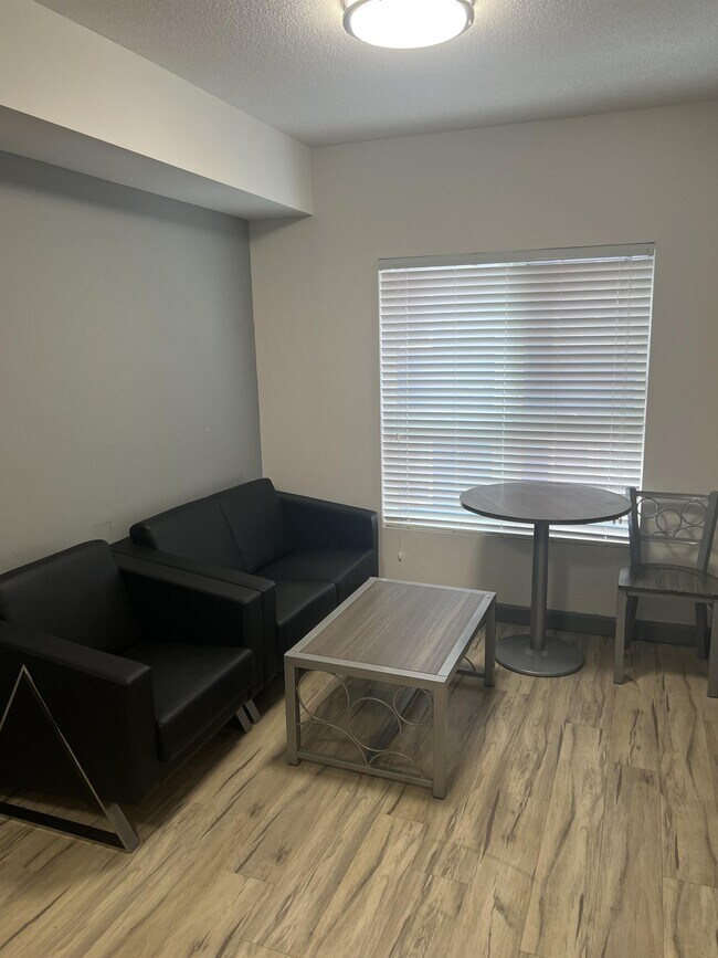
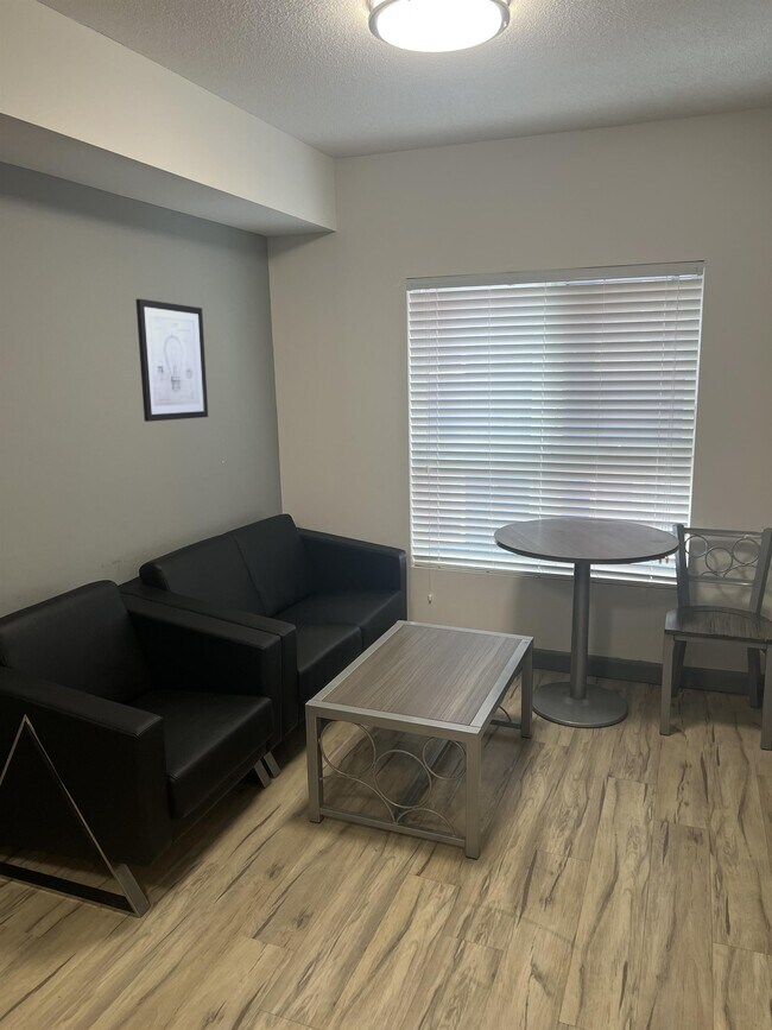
+ wall art (173, 361)
